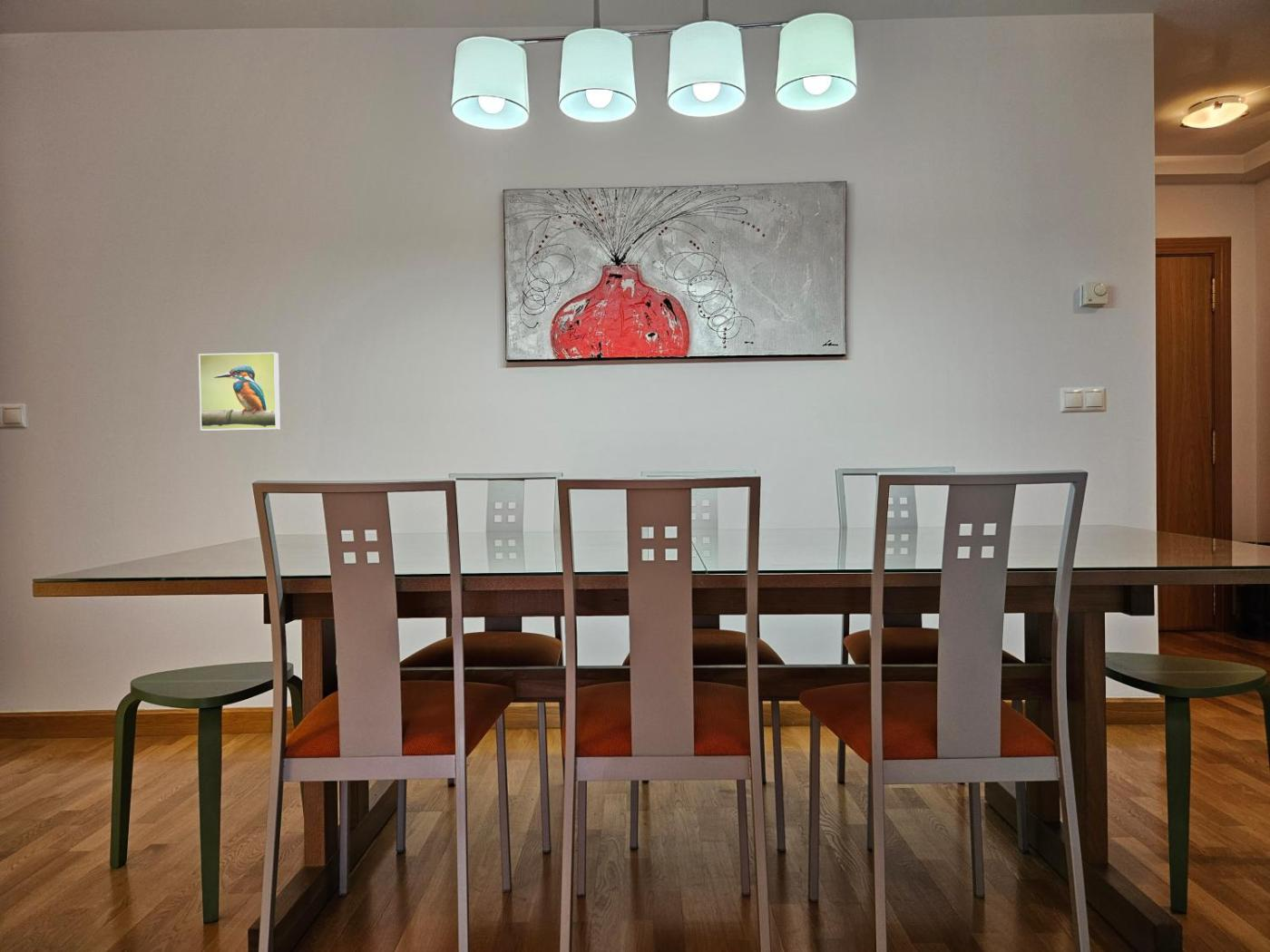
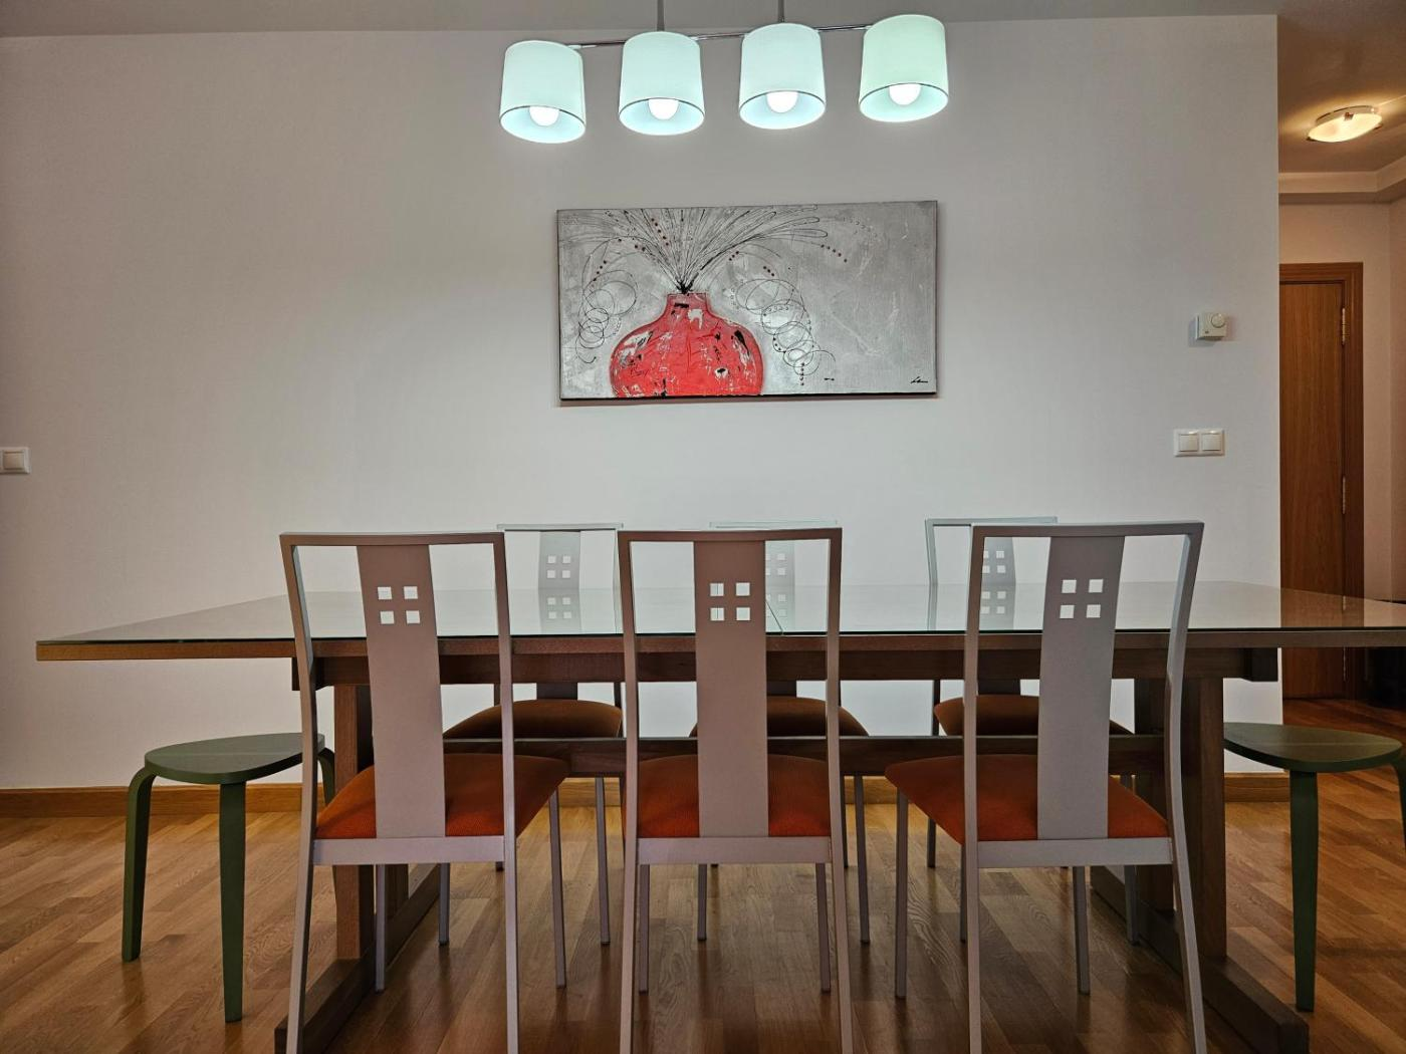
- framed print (239, 392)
